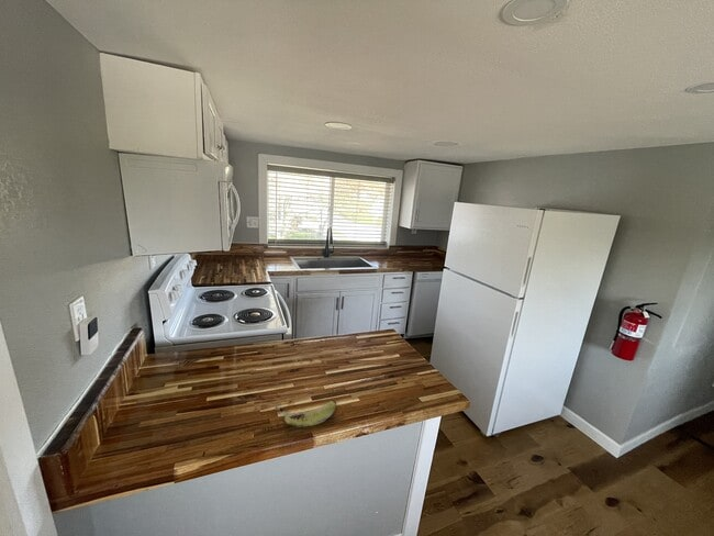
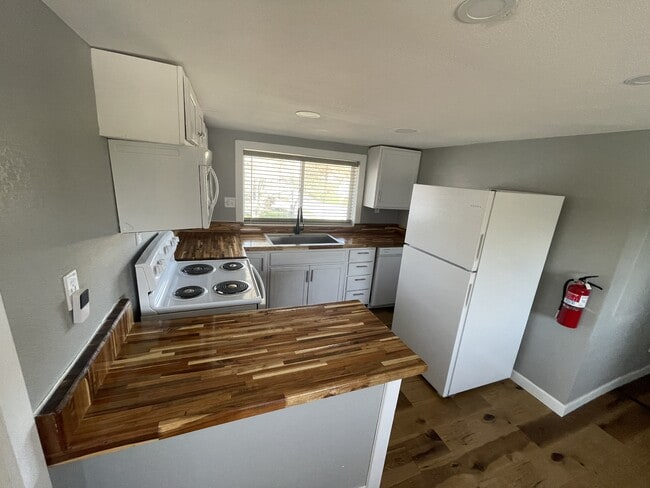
- fruit (306, 413)
